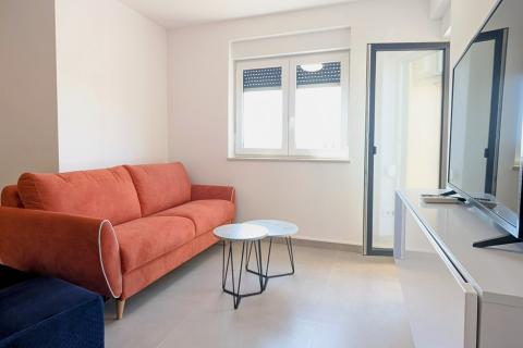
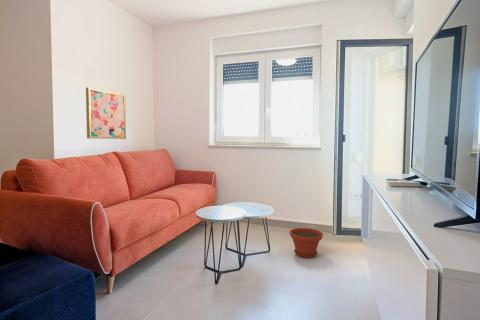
+ plant pot (305, 243)
+ wall art (107, 115)
